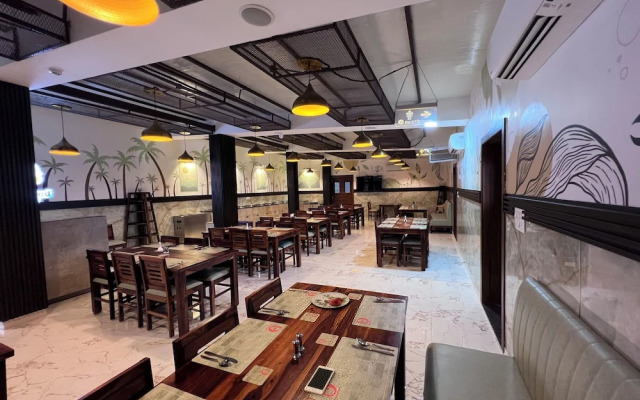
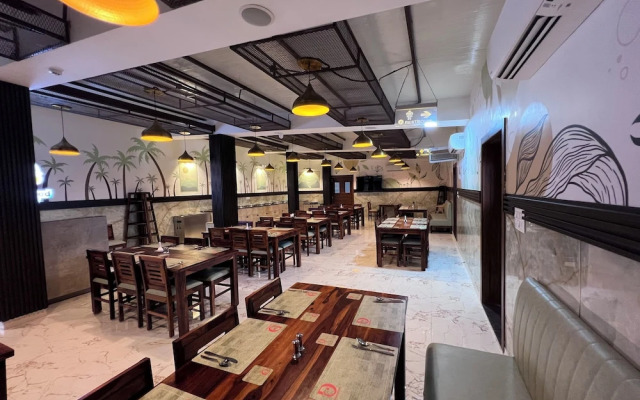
- cell phone (320, 379)
- plate (330, 299)
